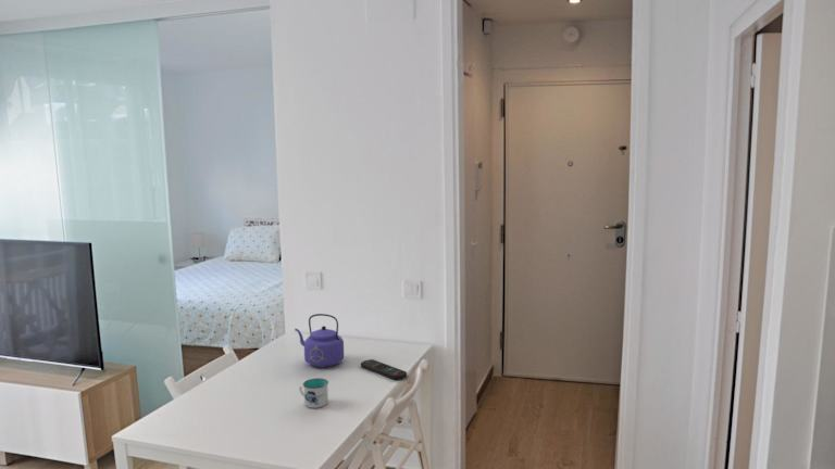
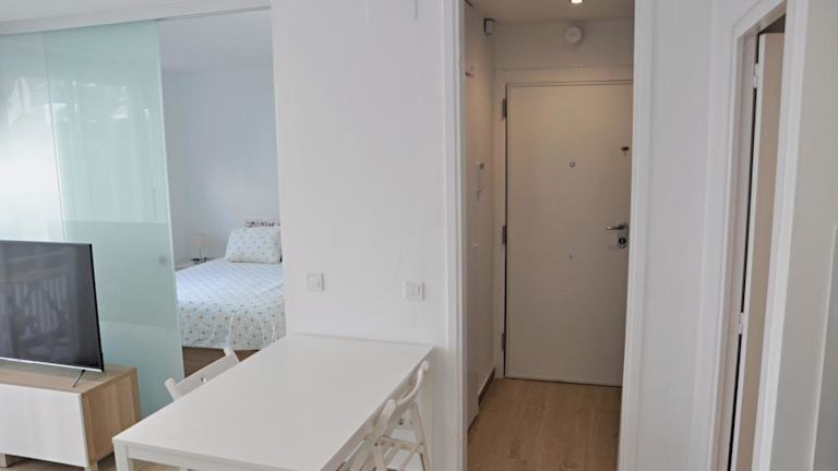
- remote control (383, 368)
- mug (313, 392)
- kettle (317, 338)
